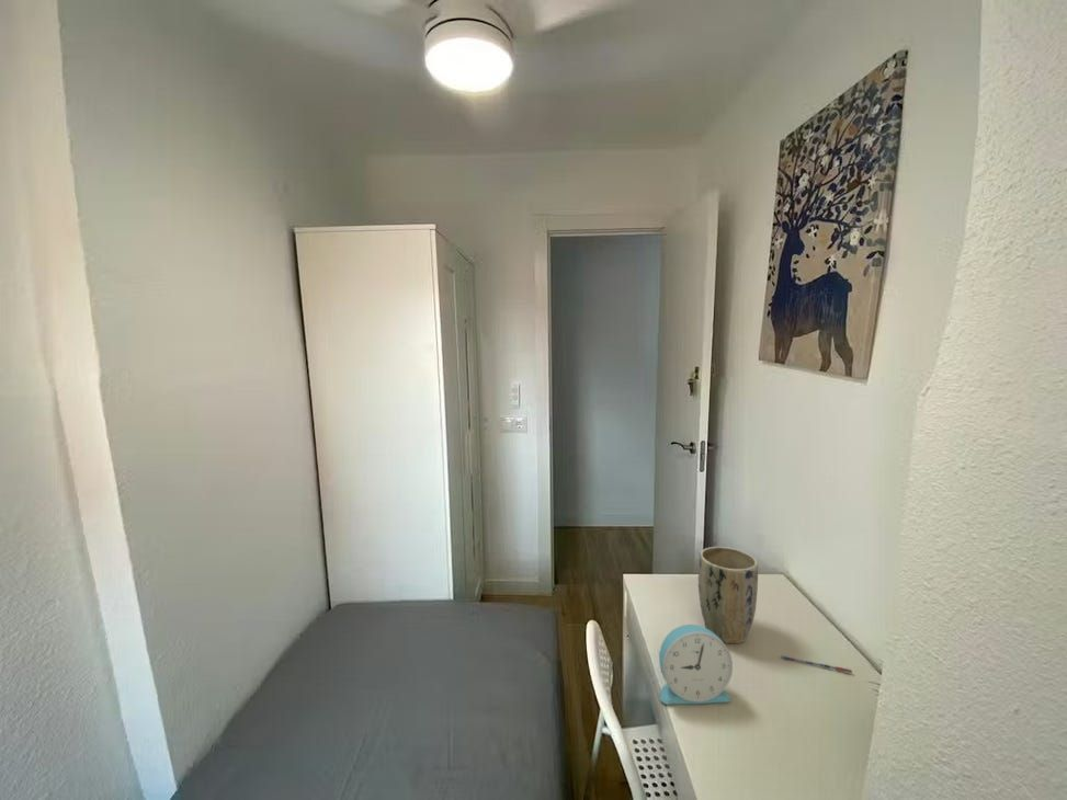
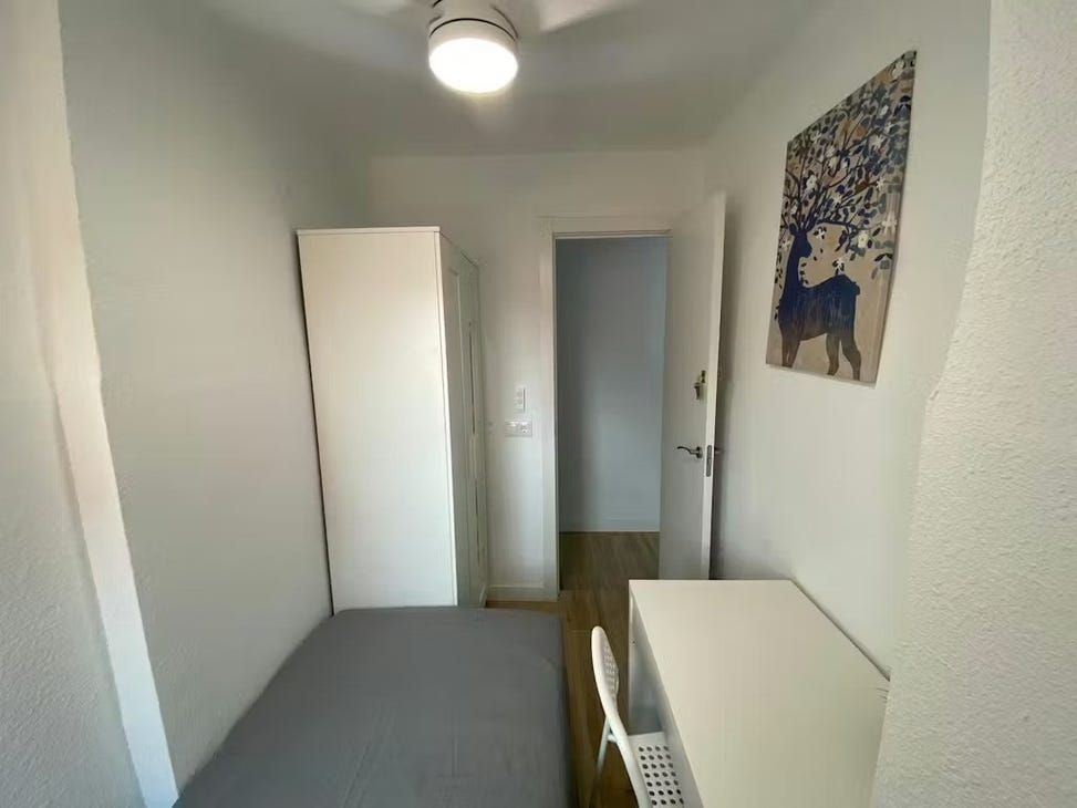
- plant pot (726, 594)
- alarm clock (692, 658)
- pen (815, 663)
